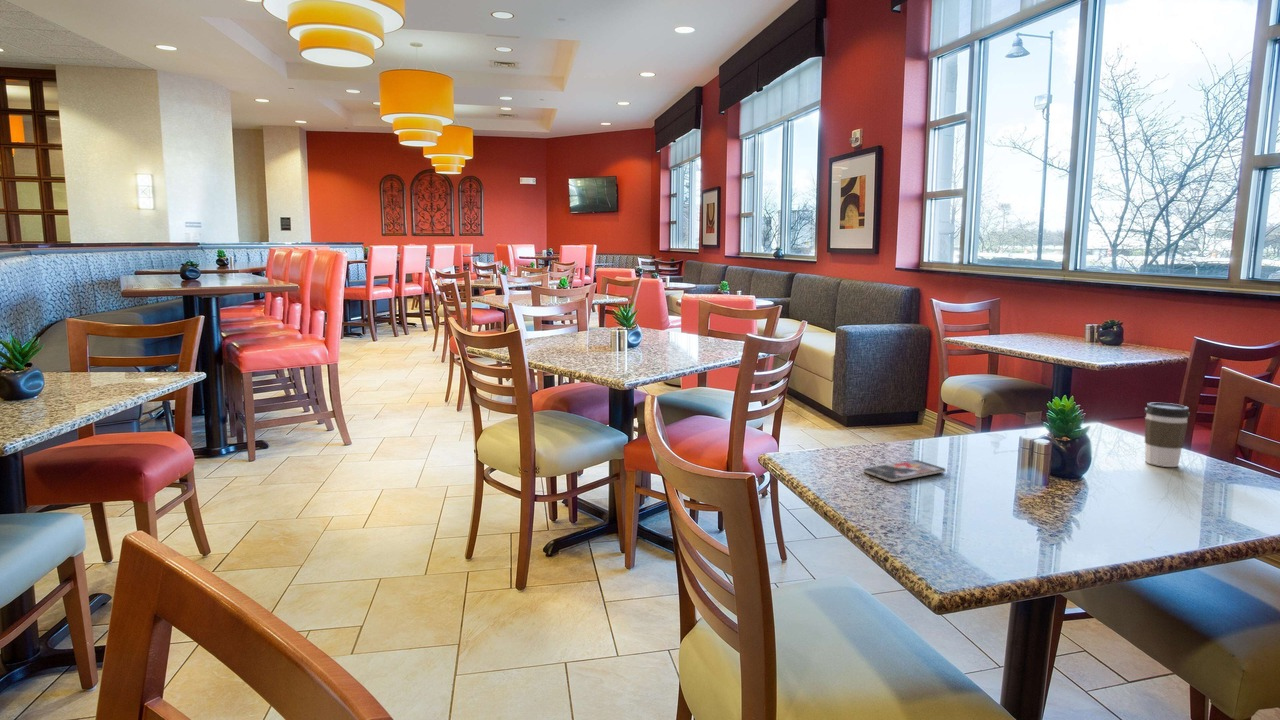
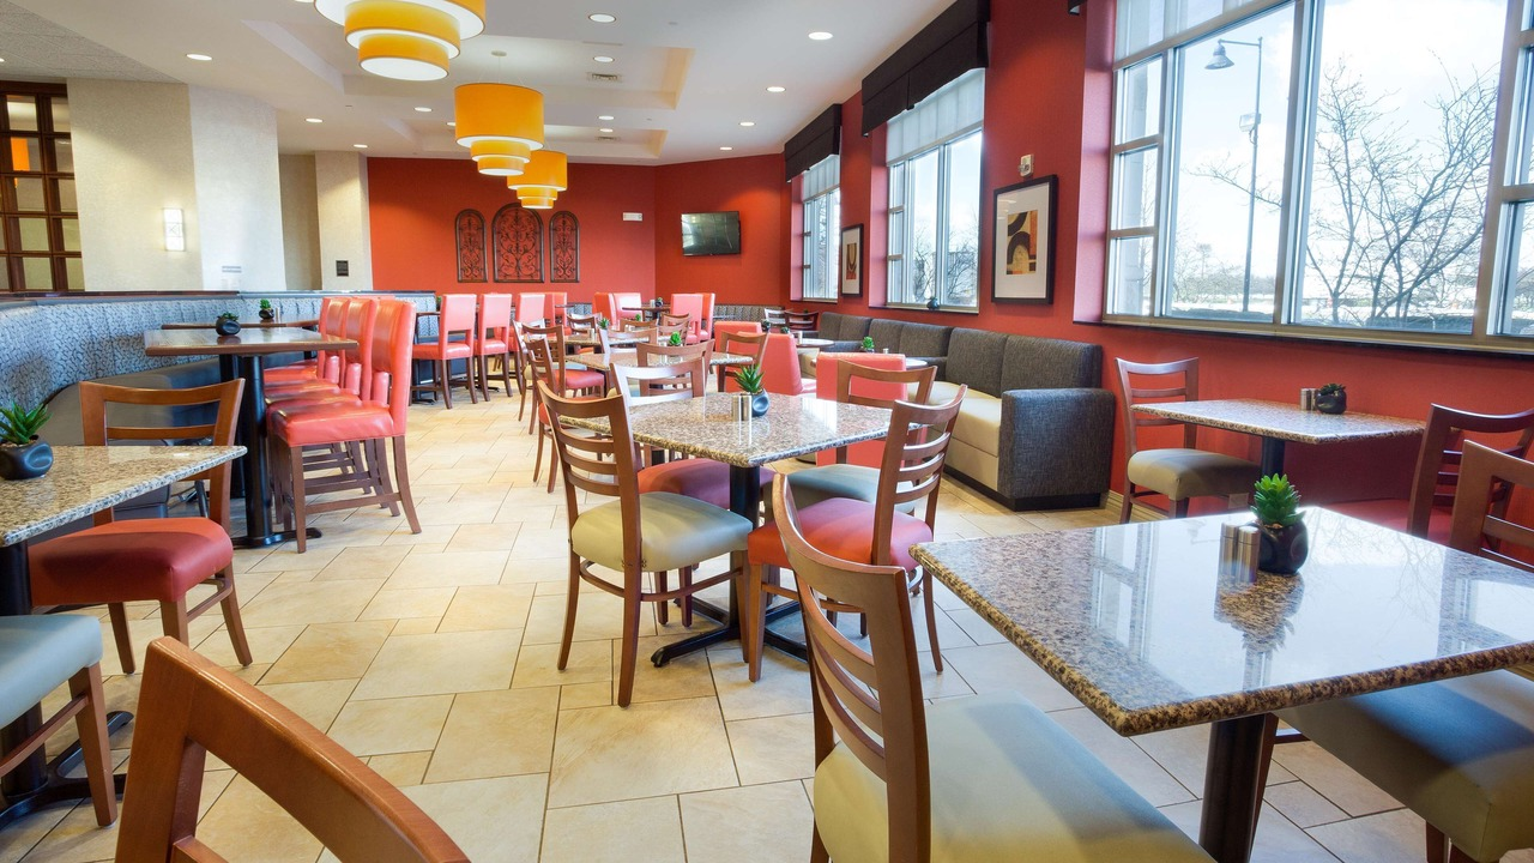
- smartphone (904, 470)
- coffee cup (1164, 434)
